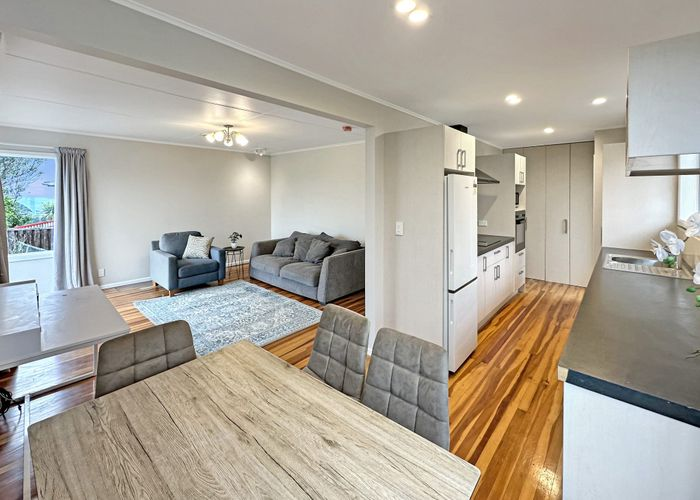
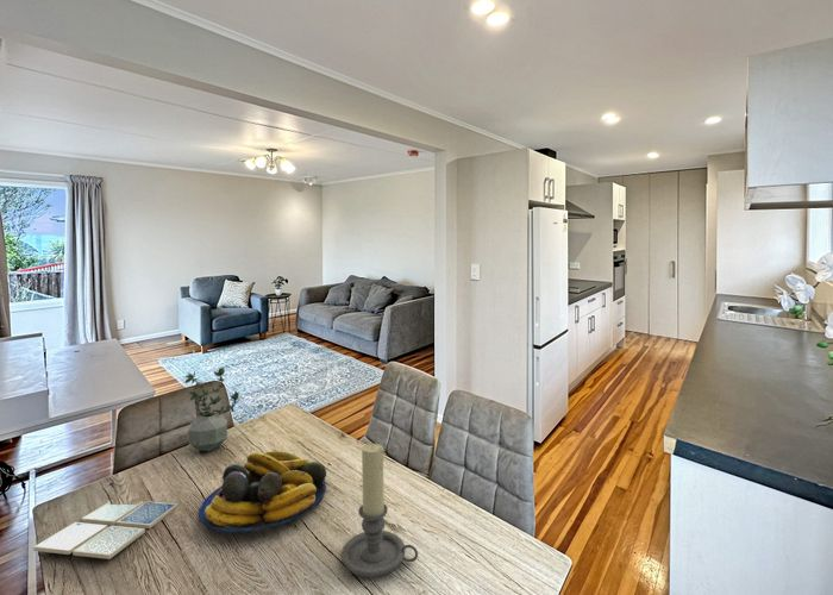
+ potted plant (213, 409)
+ fruit bowl (265, 477)
+ candle holder (378, 502)
+ drink coaster (112, 524)
